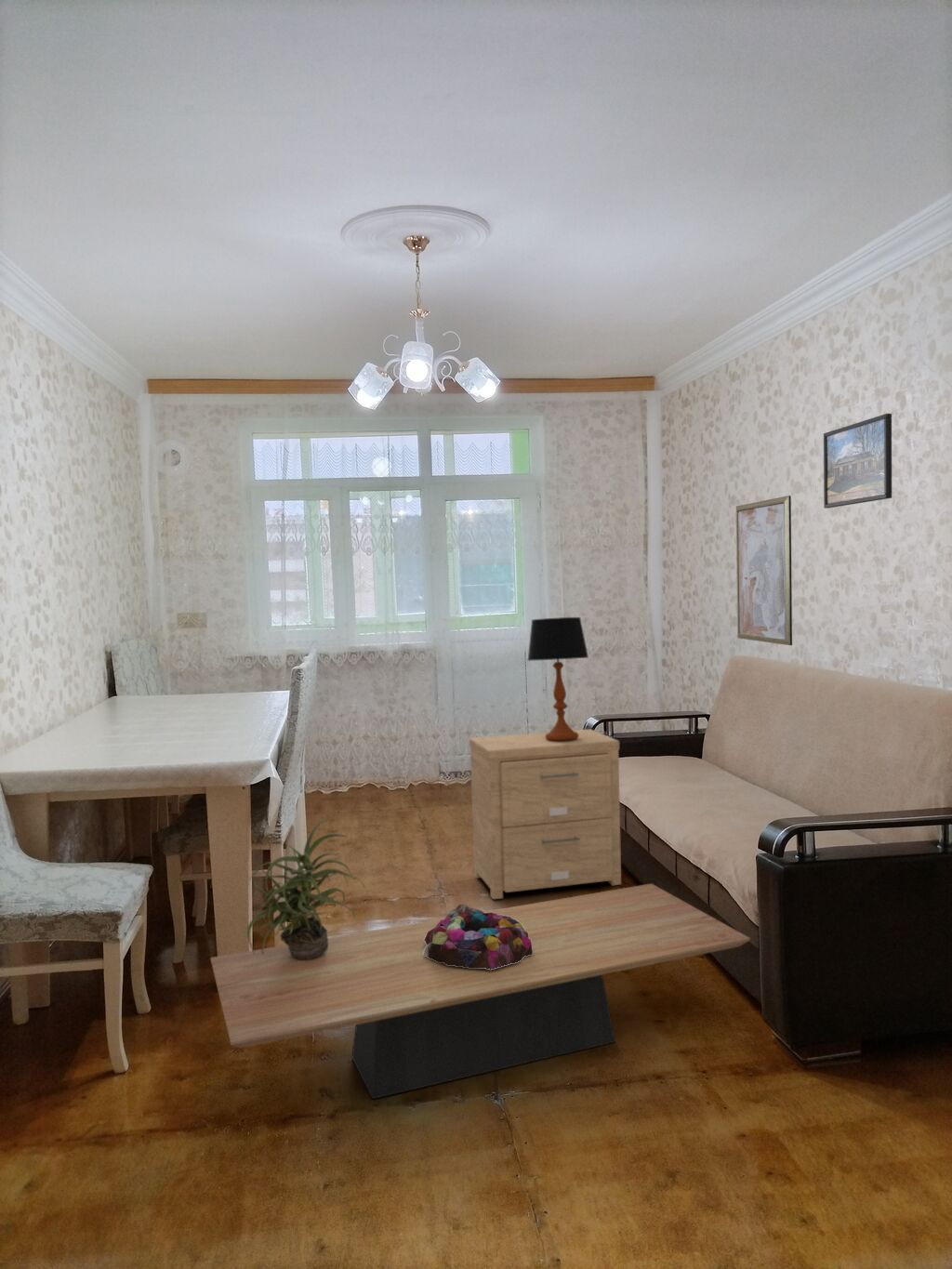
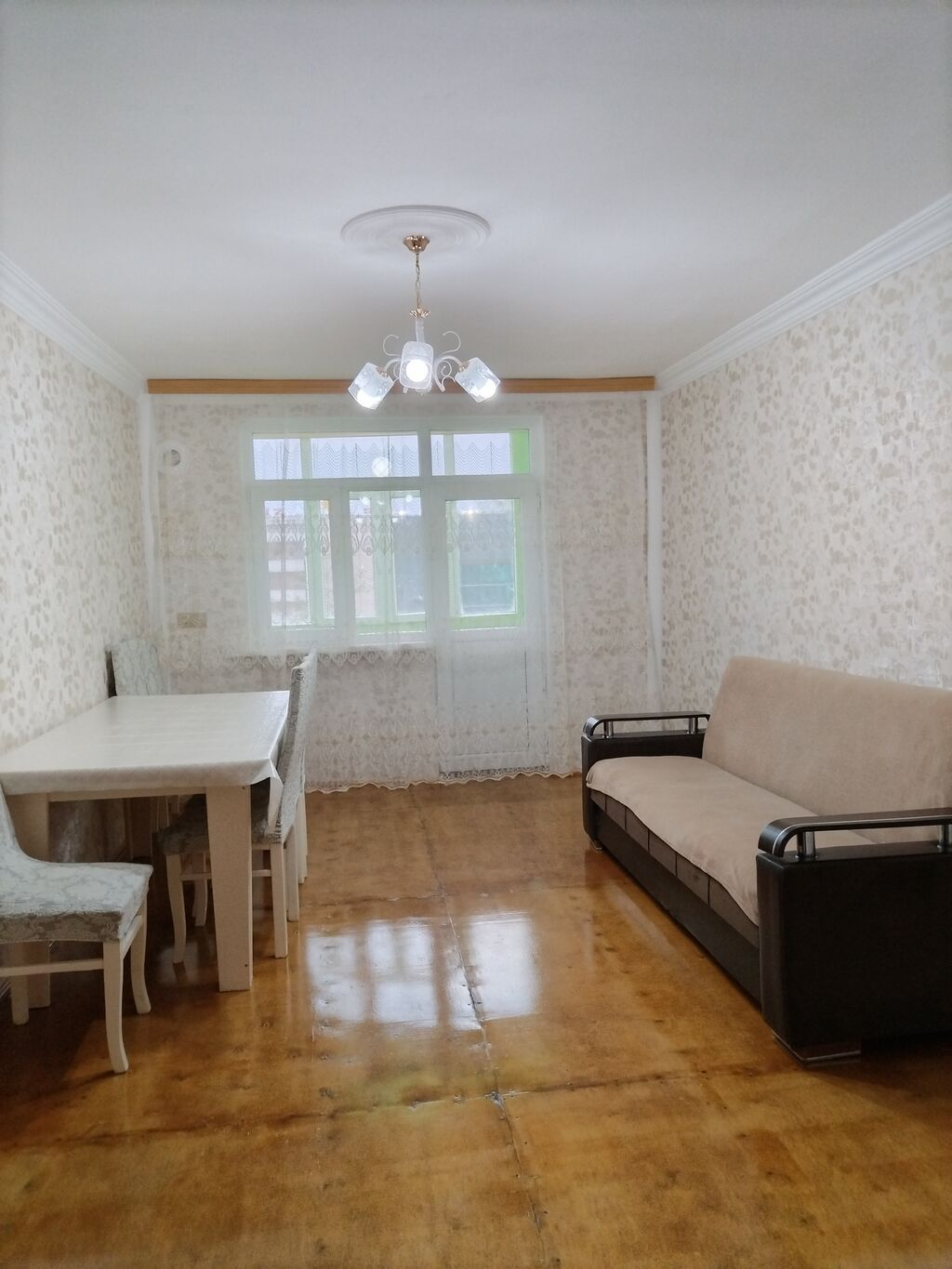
- wall art (761, 572)
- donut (476, 932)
- coffee table (483, 998)
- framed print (855, 463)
- potted plant (307, 893)
- table lamp (560, 679)
- side table (546, 811)
